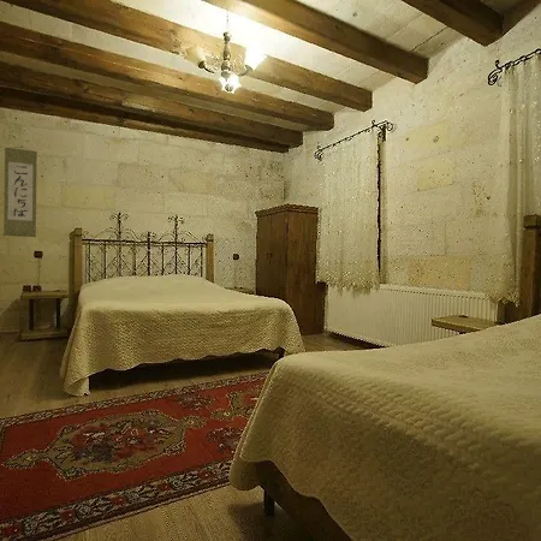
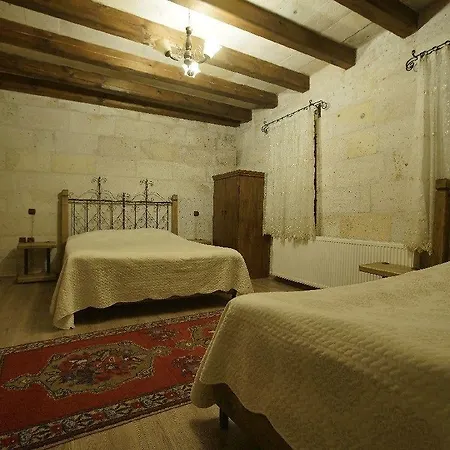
- wall scroll (20, 191)
